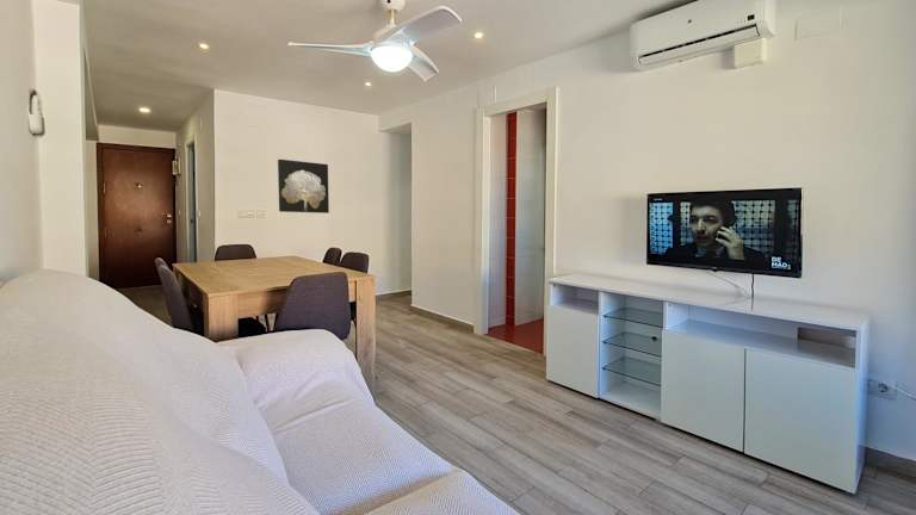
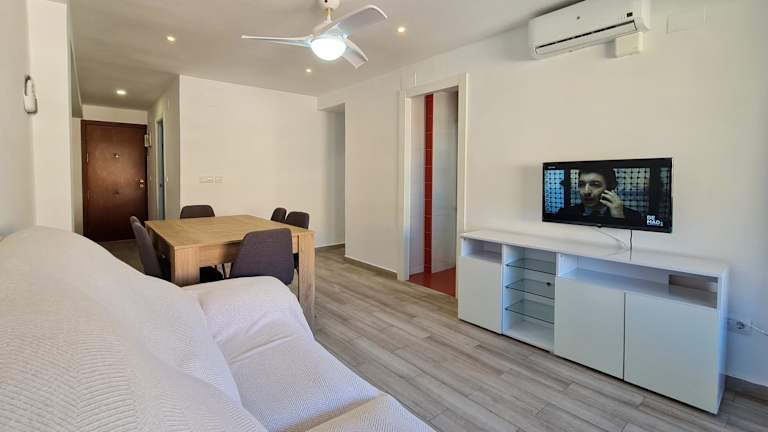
- wall art (304, 187)
